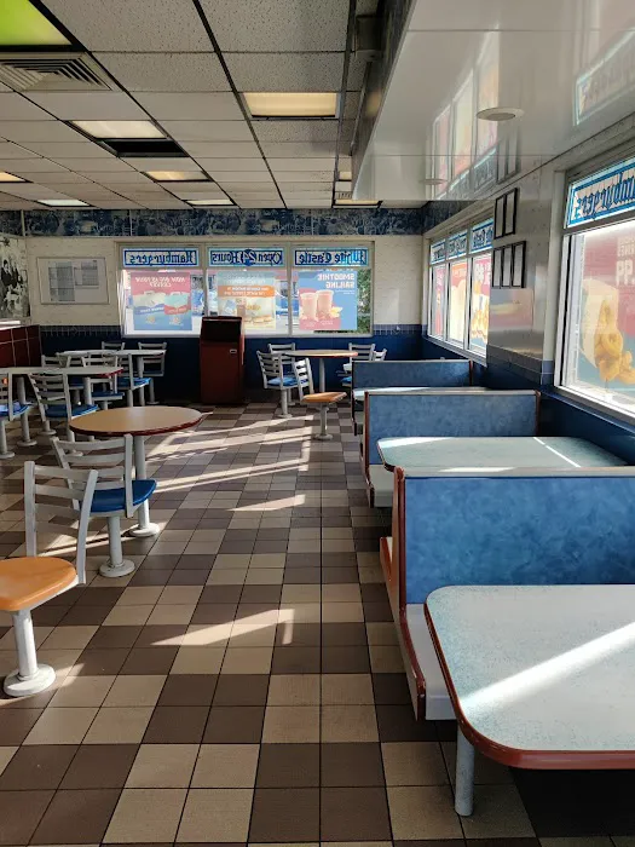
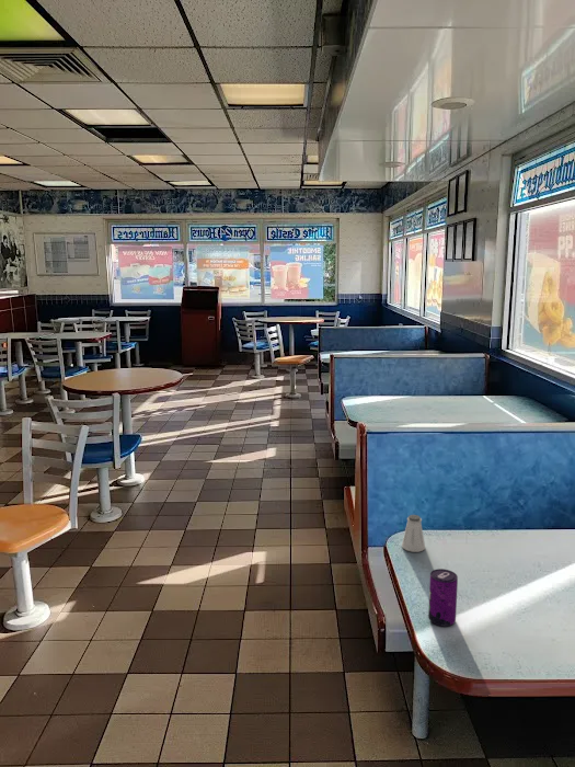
+ beverage can (442, 597)
+ saltshaker (413, 531)
